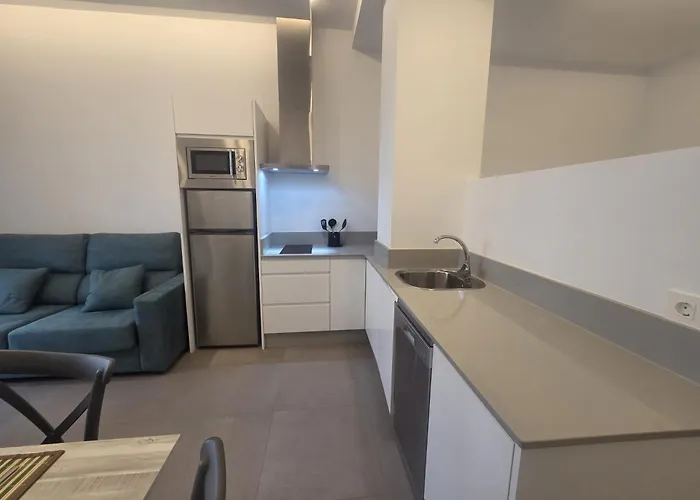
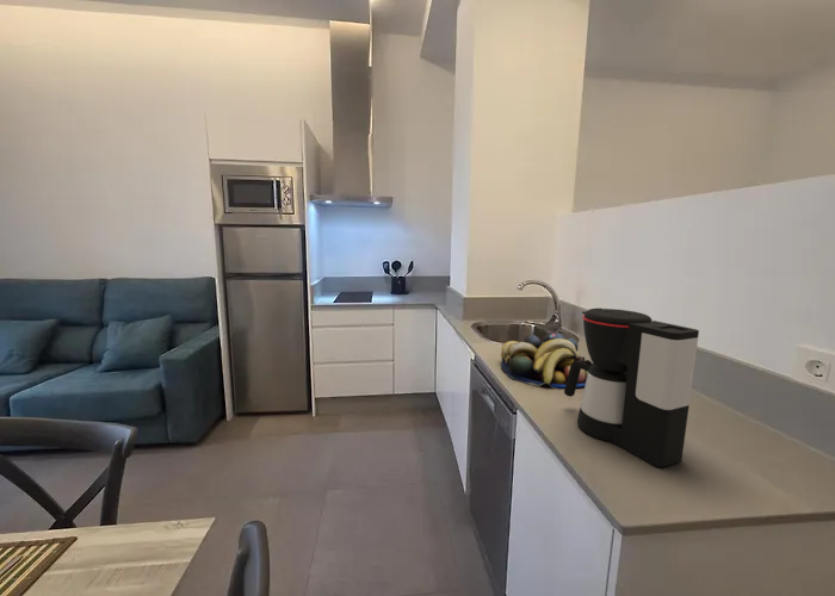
+ fruit bowl (550, 354)
+ coffee maker (617, 374)
